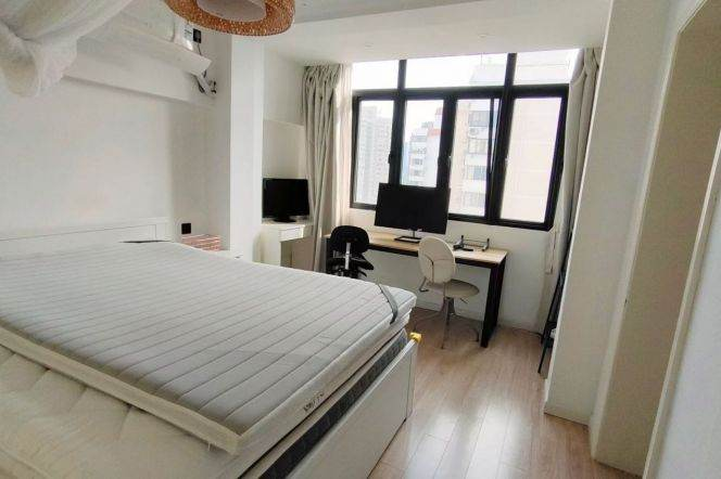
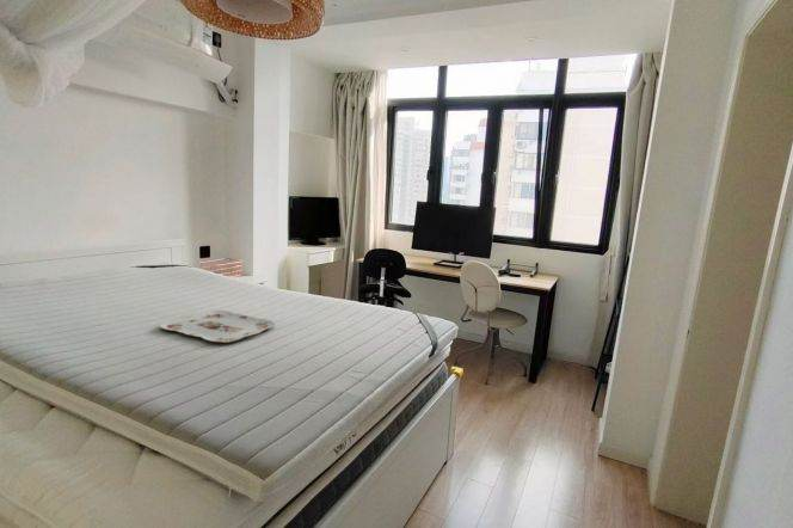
+ serving tray (219, 325)
